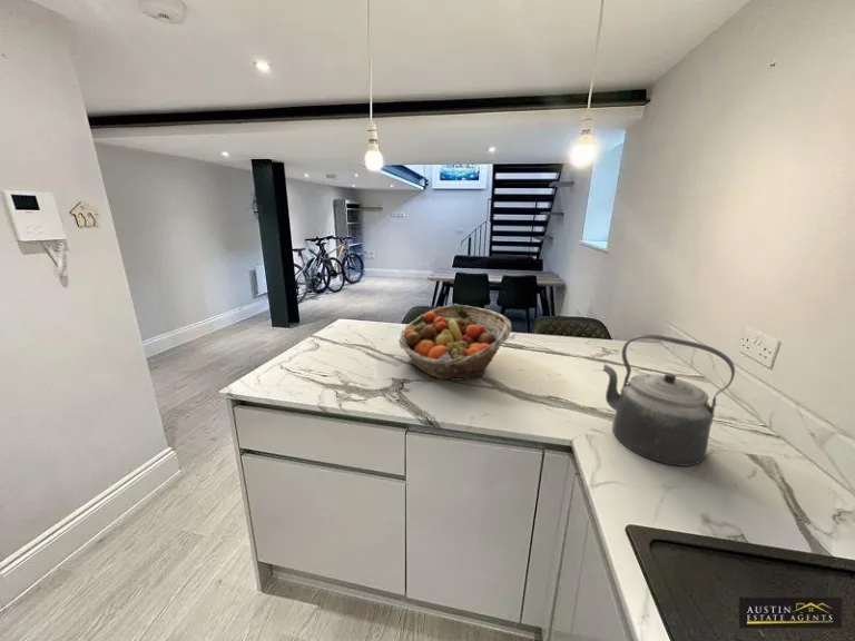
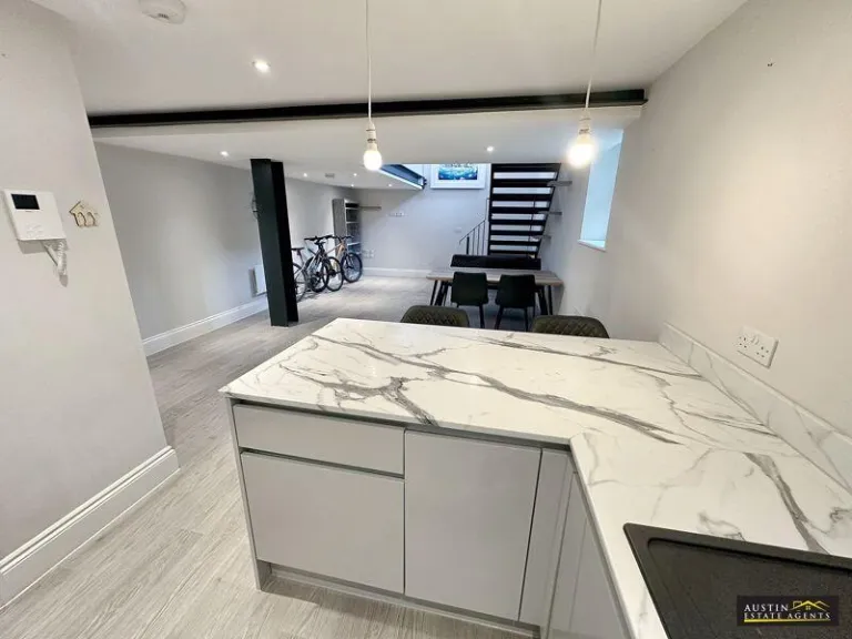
- kettle (656, 389)
- fruit basket (452, 338)
